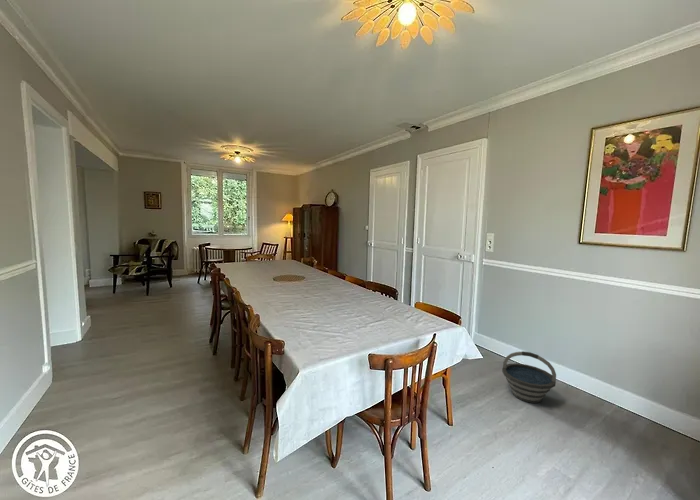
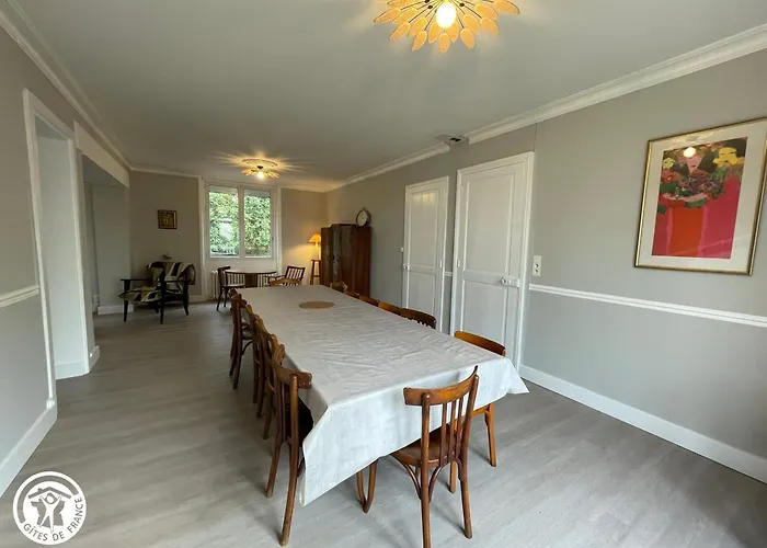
- bucket (528, 374)
